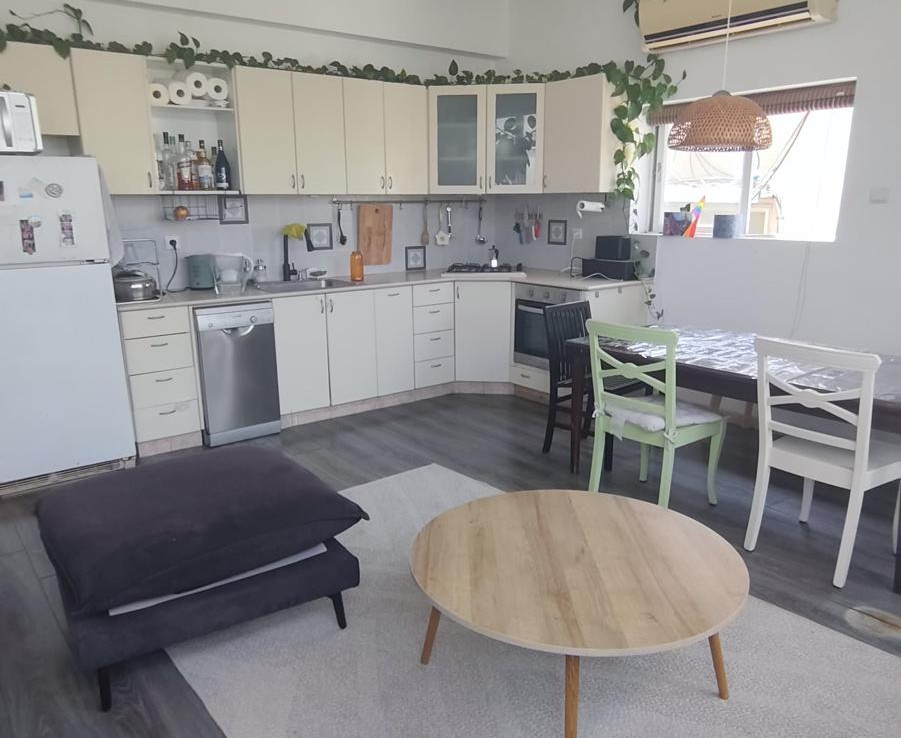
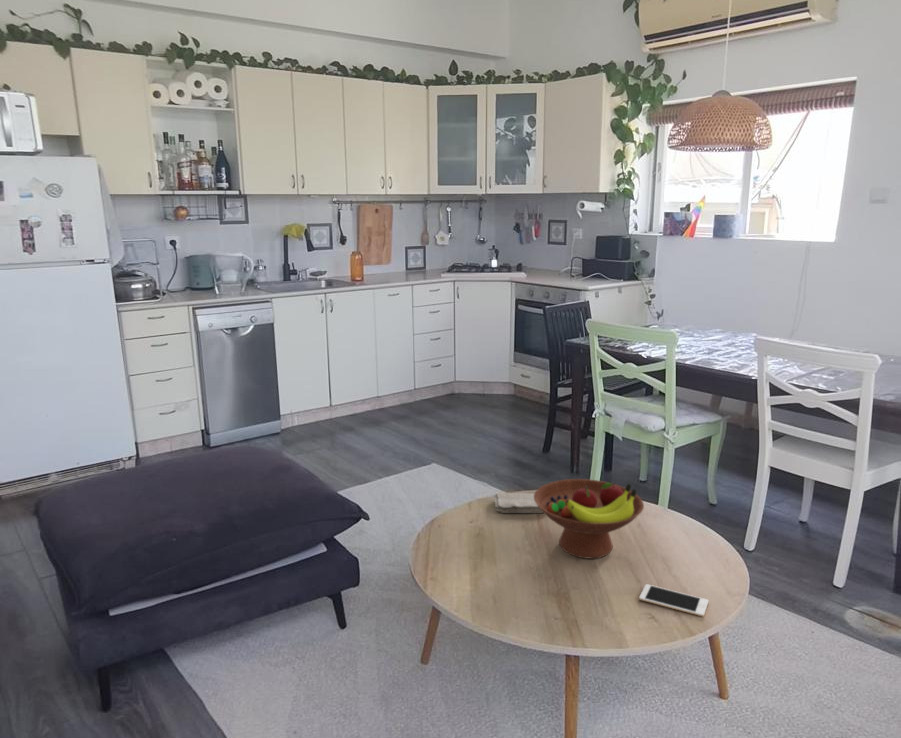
+ washcloth (520, 502)
+ fruit bowl (587, 514)
+ cell phone (673, 599)
